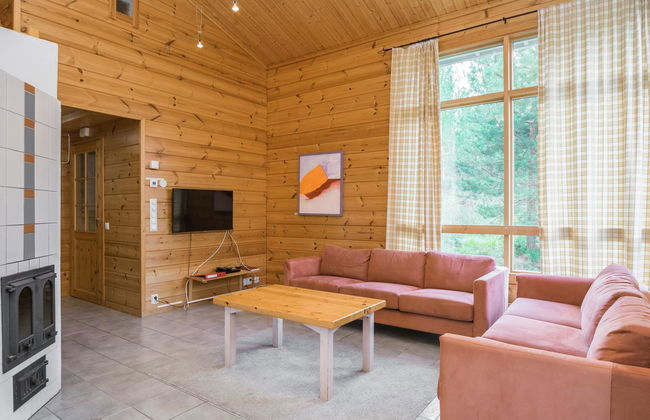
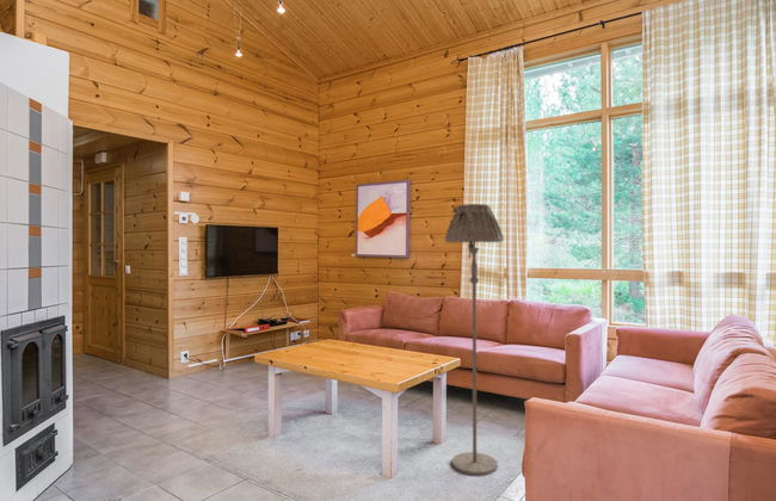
+ floor lamp (474, 334)
